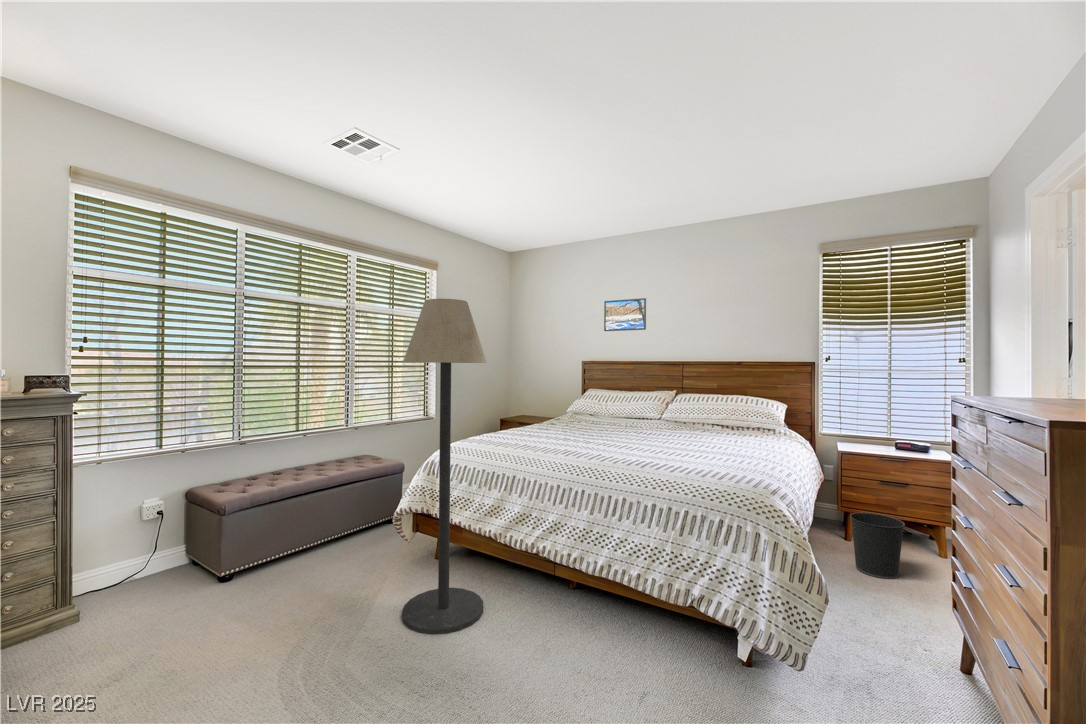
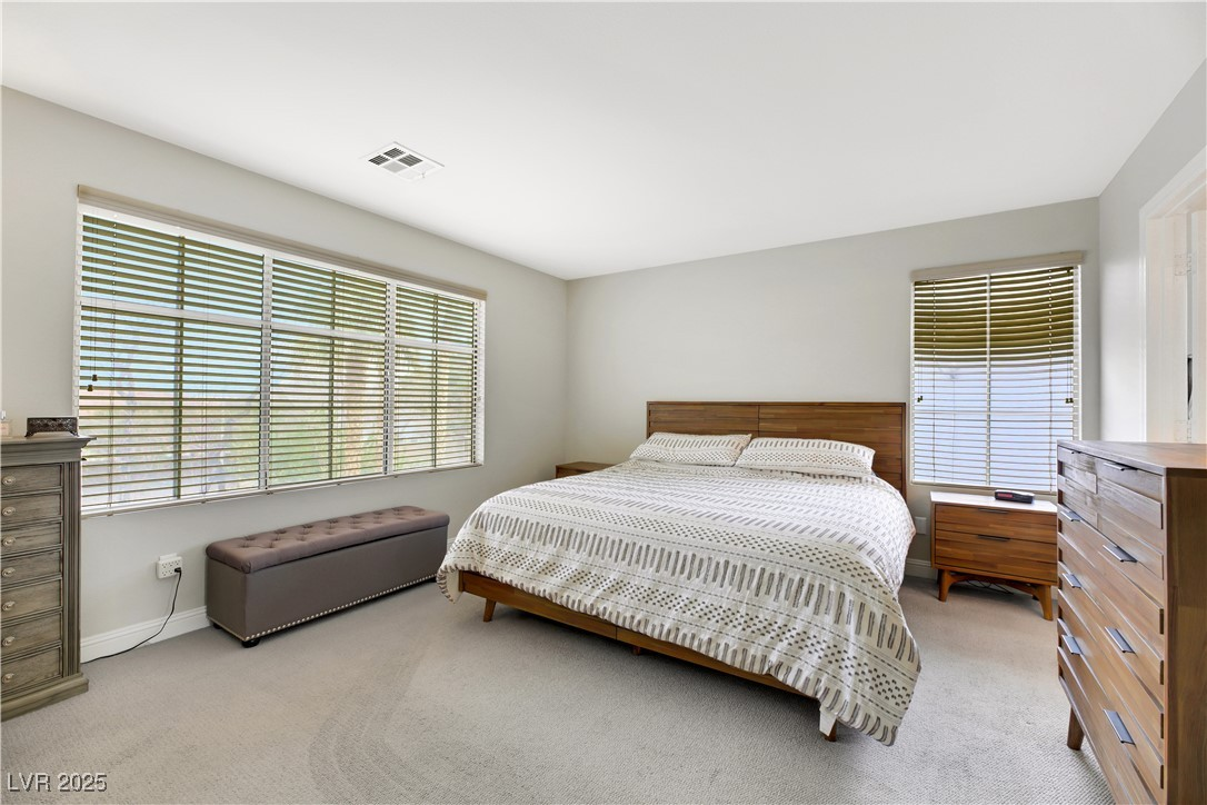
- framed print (624, 315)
- floor lamp (444, 456)
- wastebasket (876, 545)
